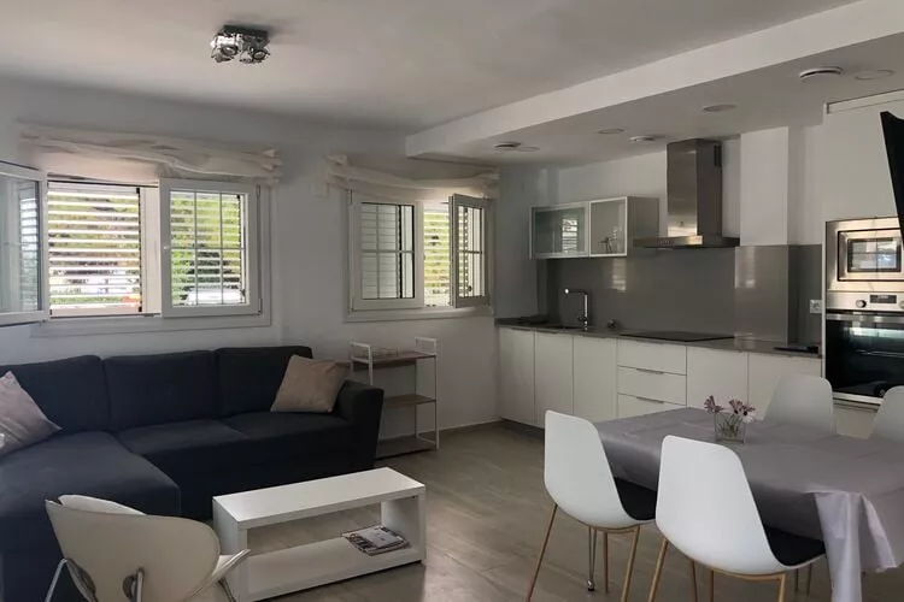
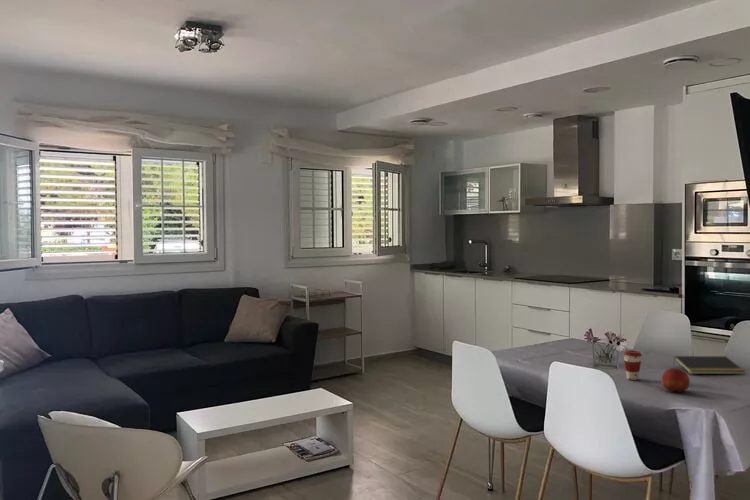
+ coffee cup (632, 365)
+ notepad (708, 364)
+ fruit (675, 379)
